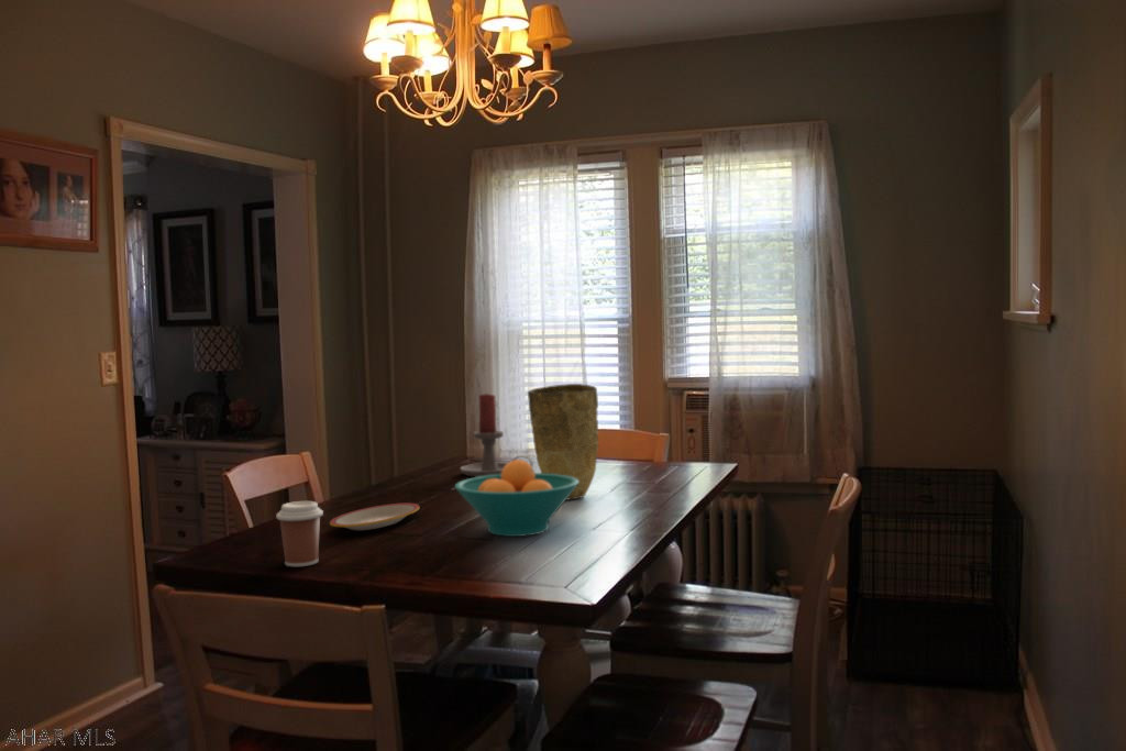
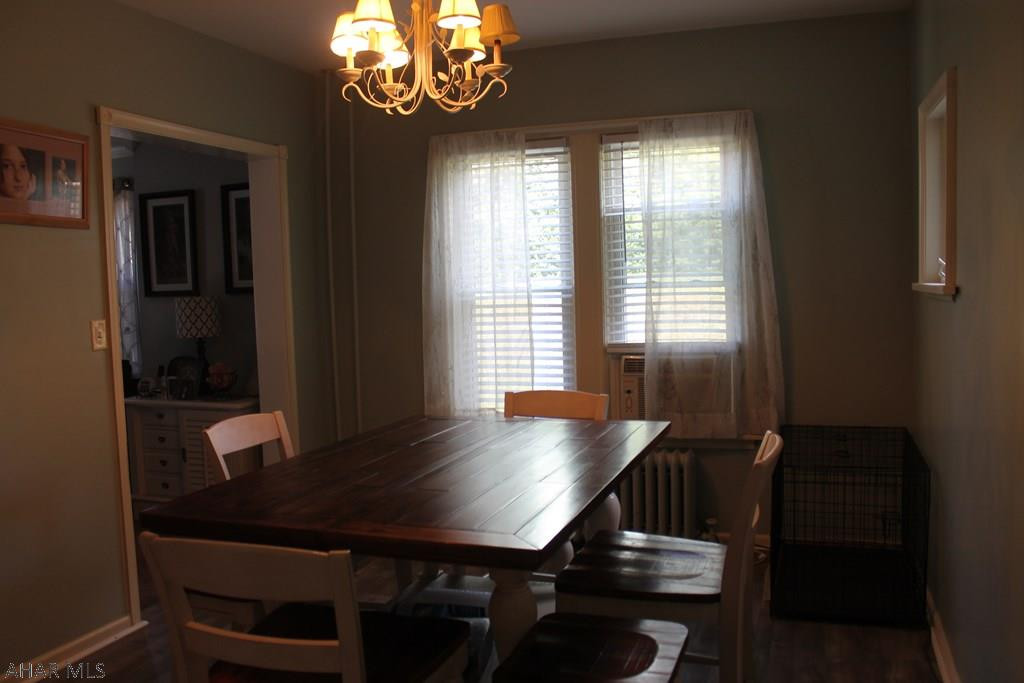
- vase (564, 442)
- coffee cup (300, 533)
- plate (376, 518)
- fruit bowl (517, 495)
- candle holder (496, 433)
